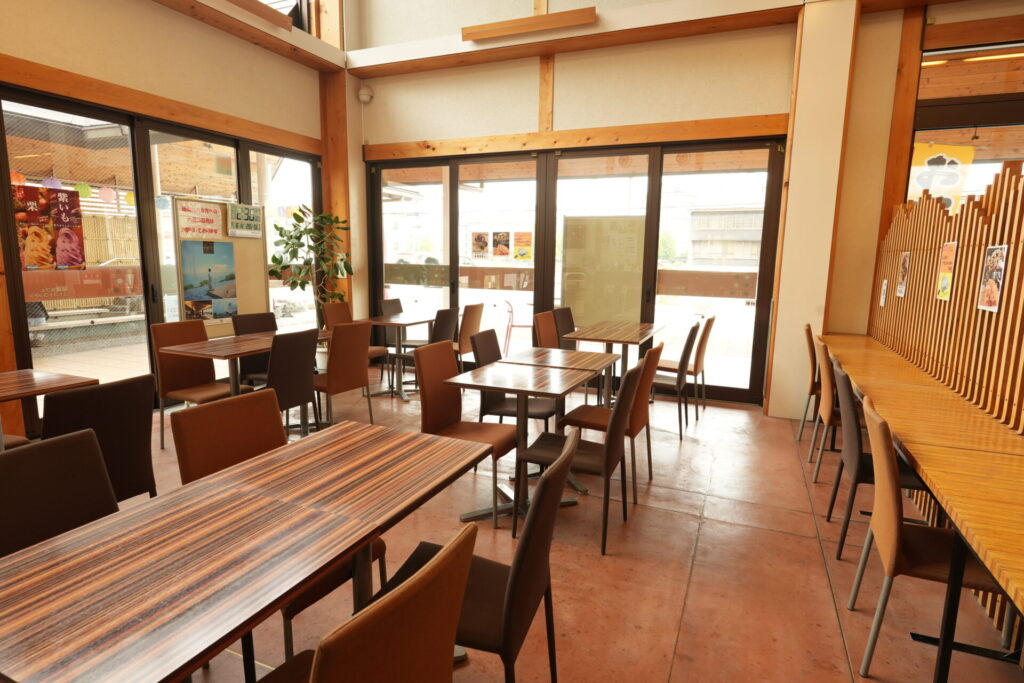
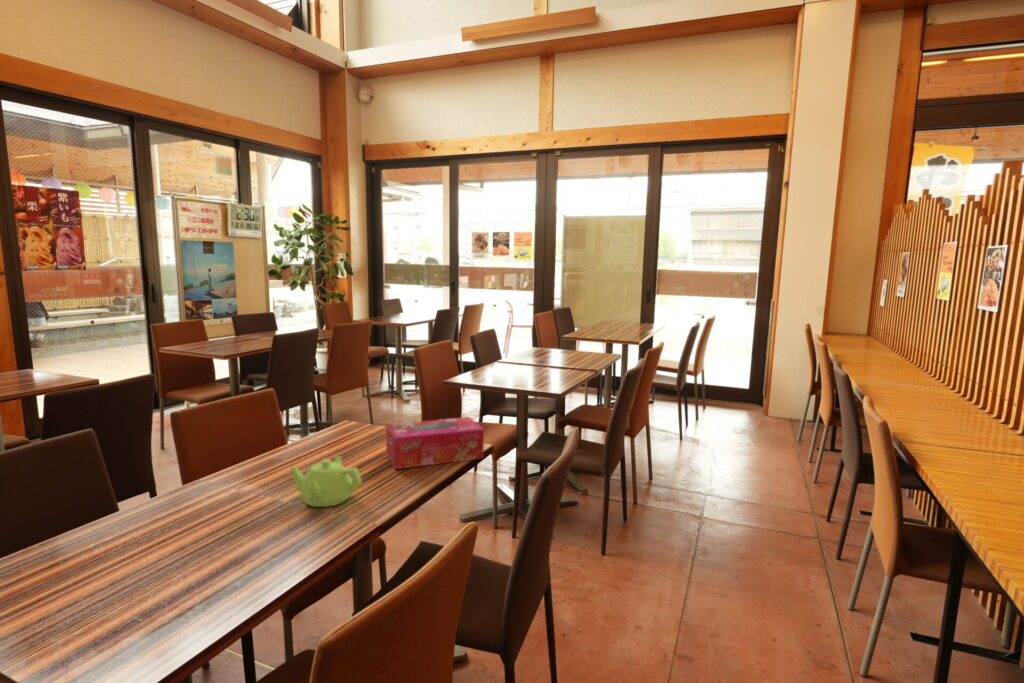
+ teapot (325, 479)
+ tissue box (434, 441)
